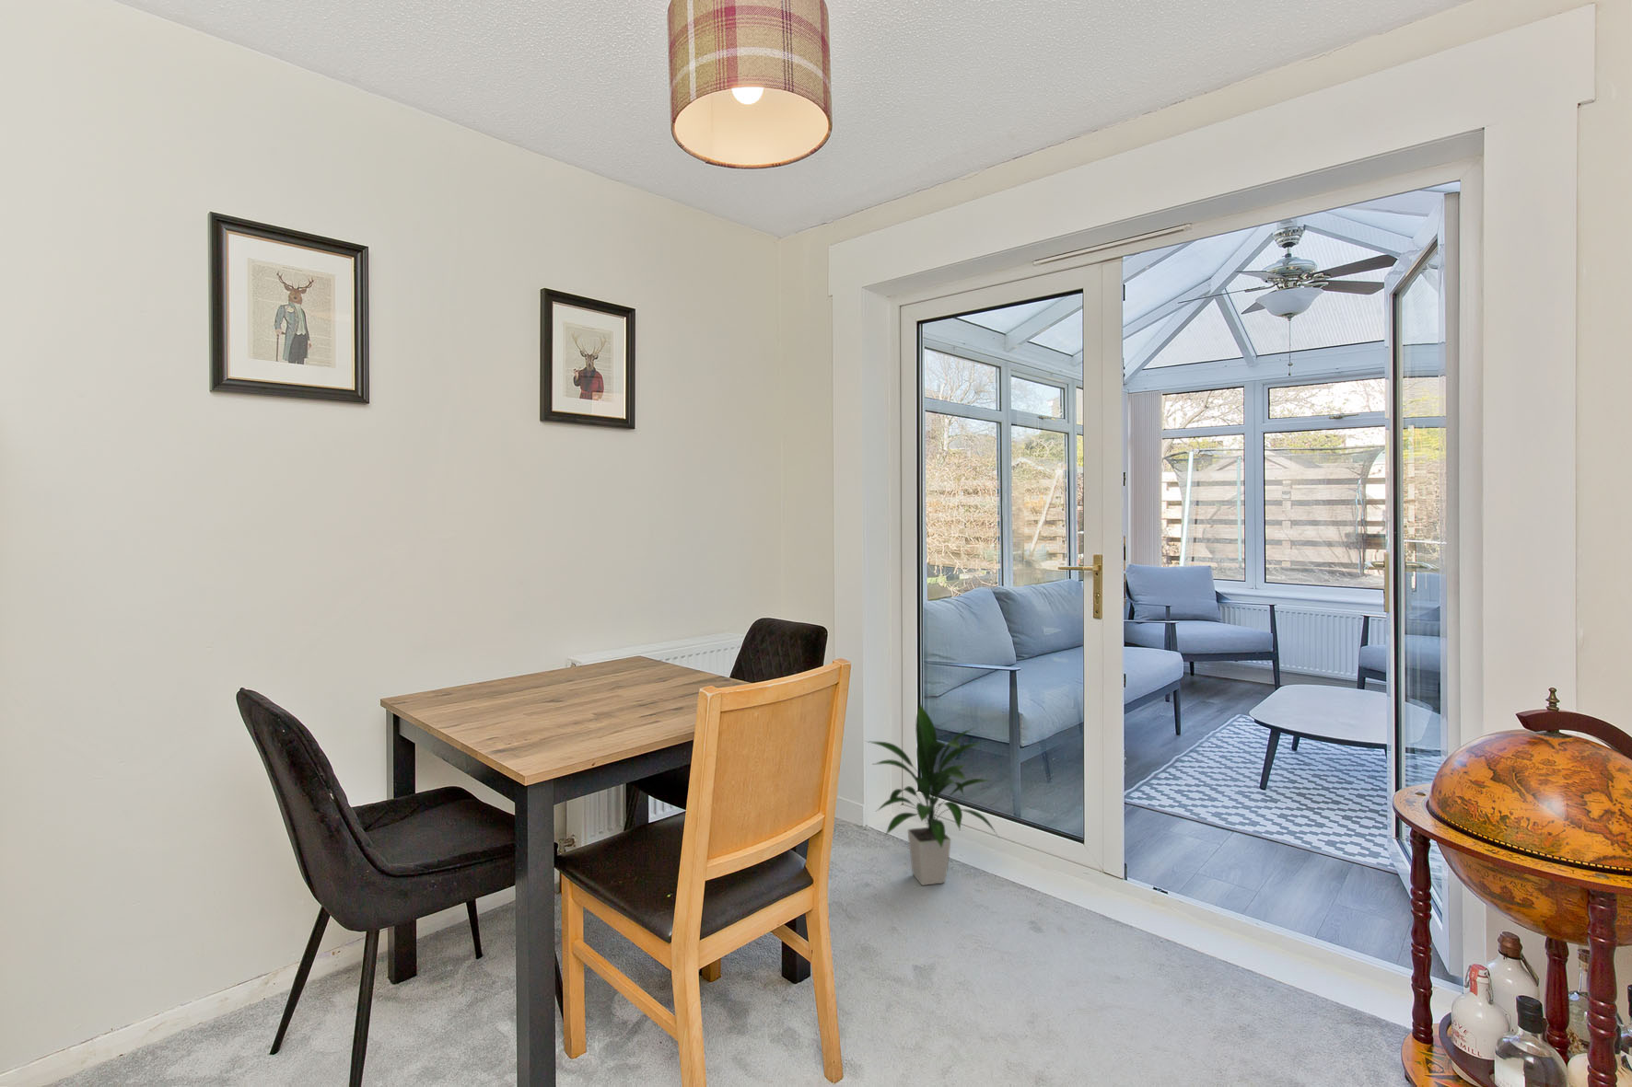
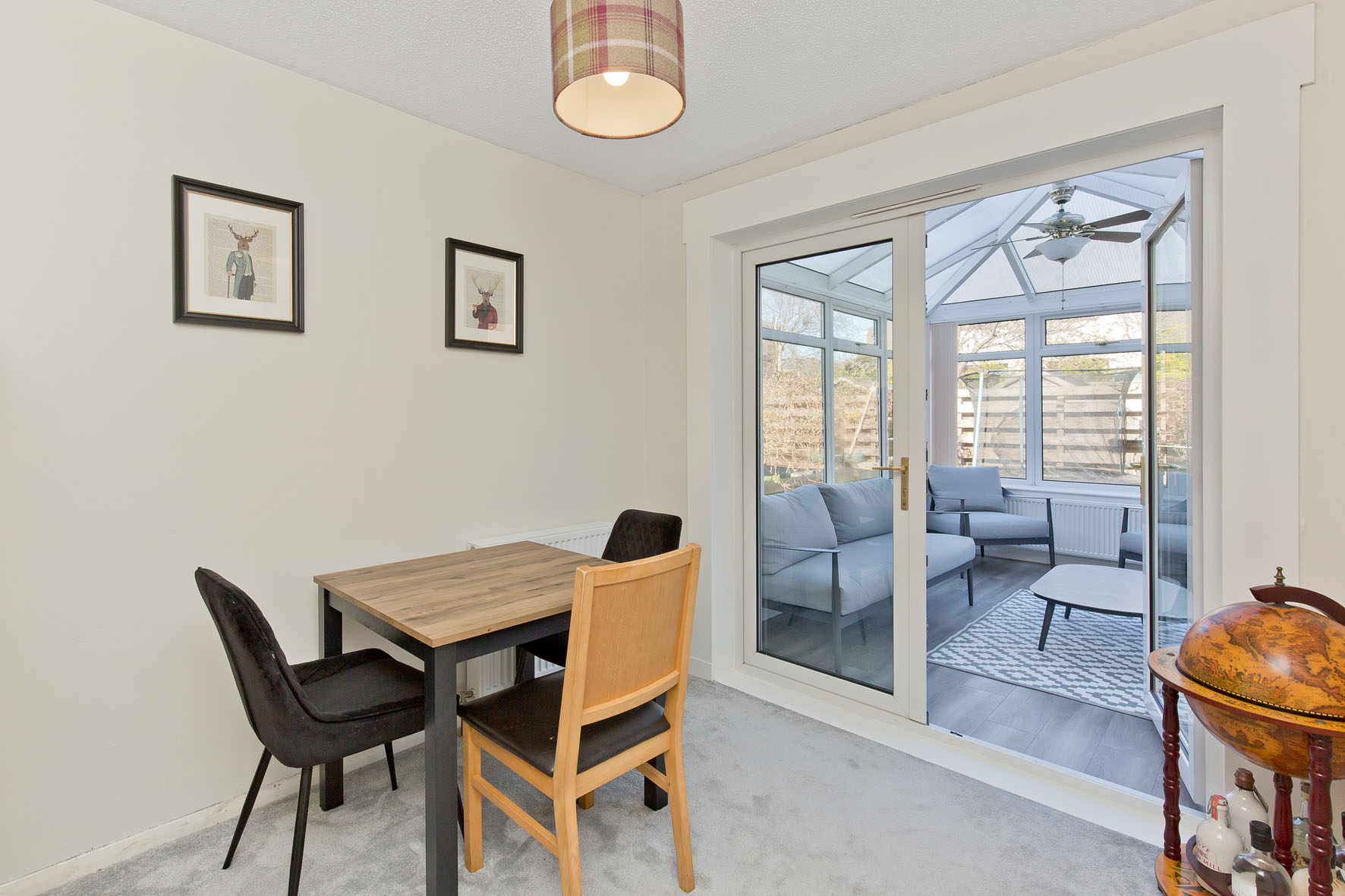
- indoor plant (934, 795)
